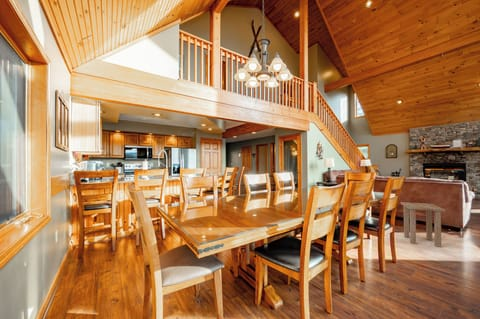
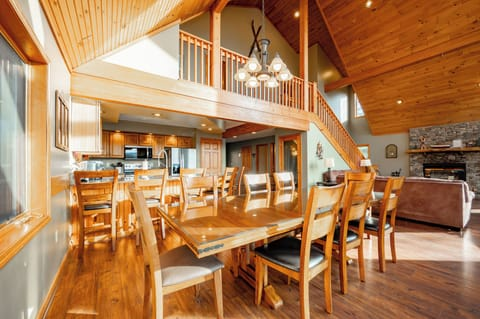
- side table (426, 223)
